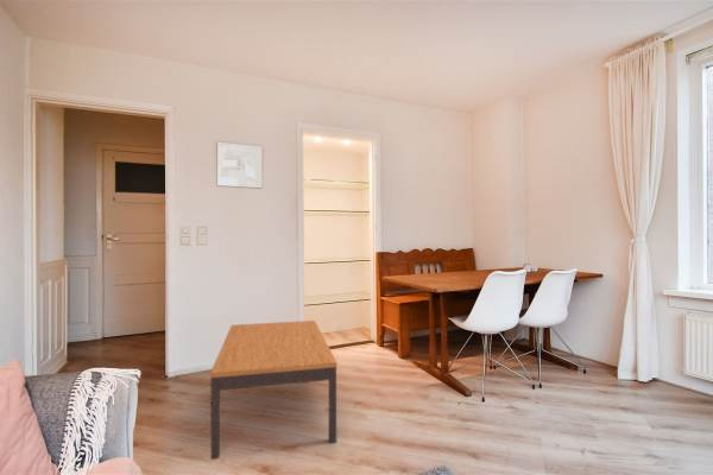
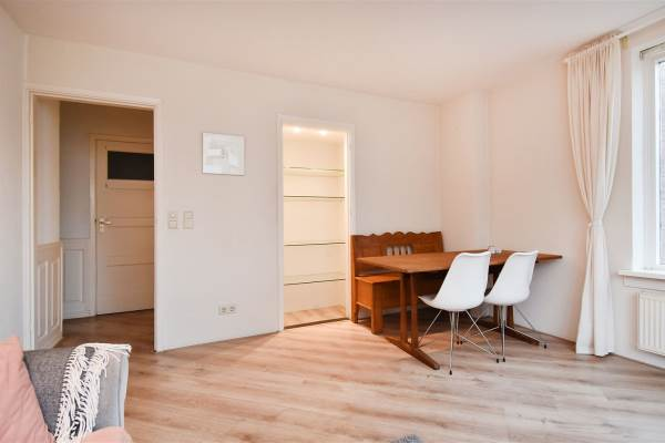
- coffee table (275, 373)
